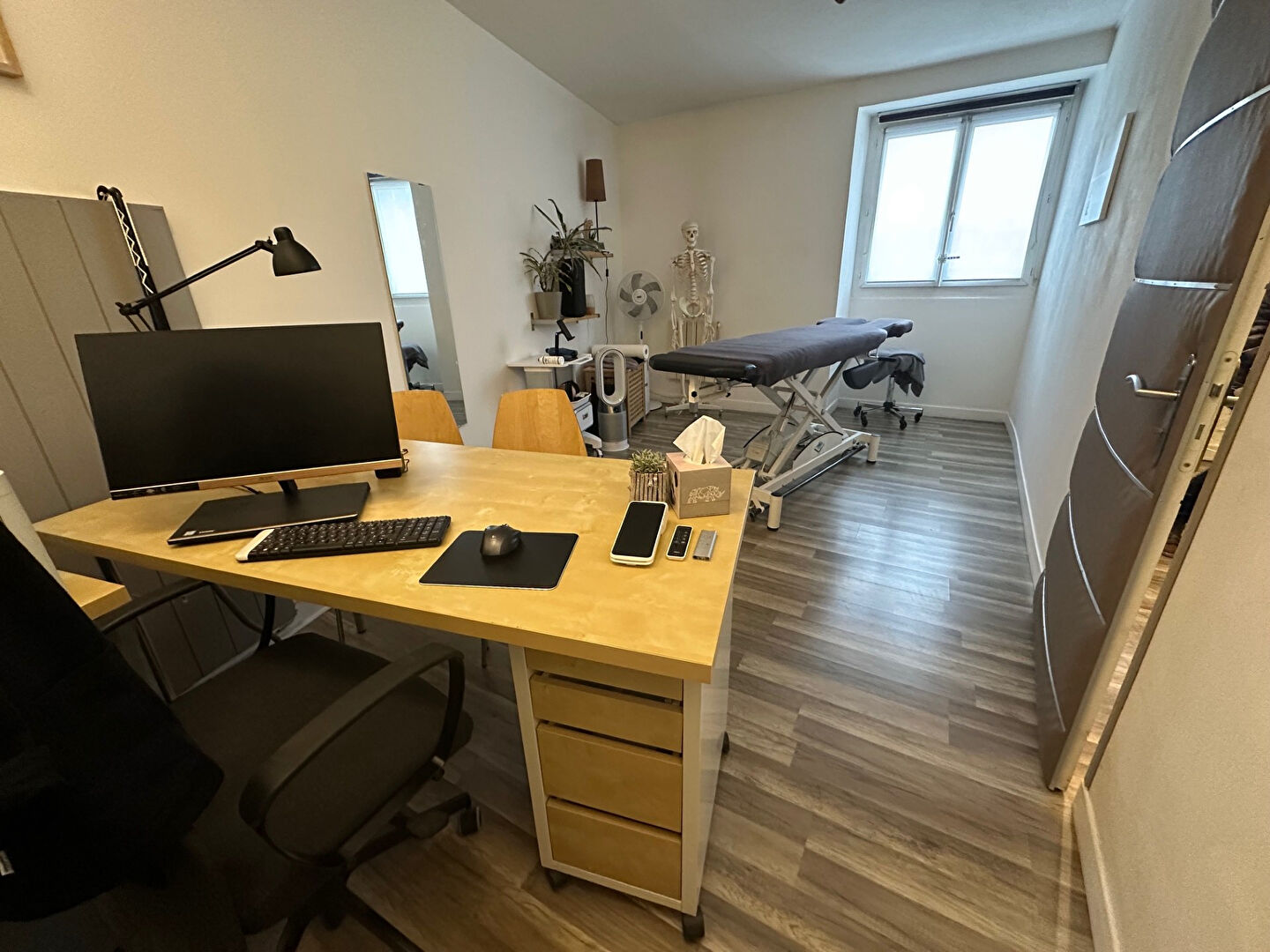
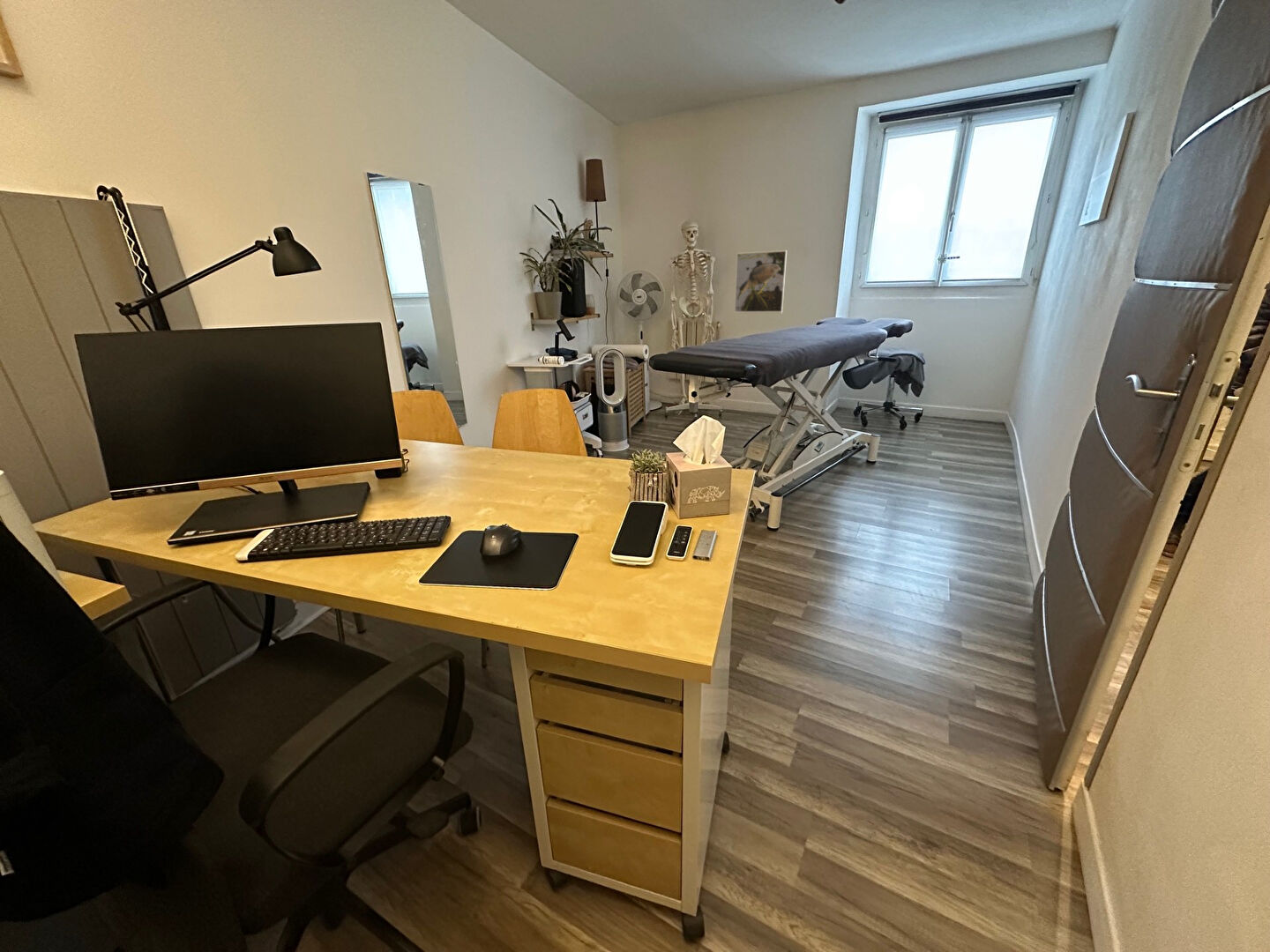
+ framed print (759, 283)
